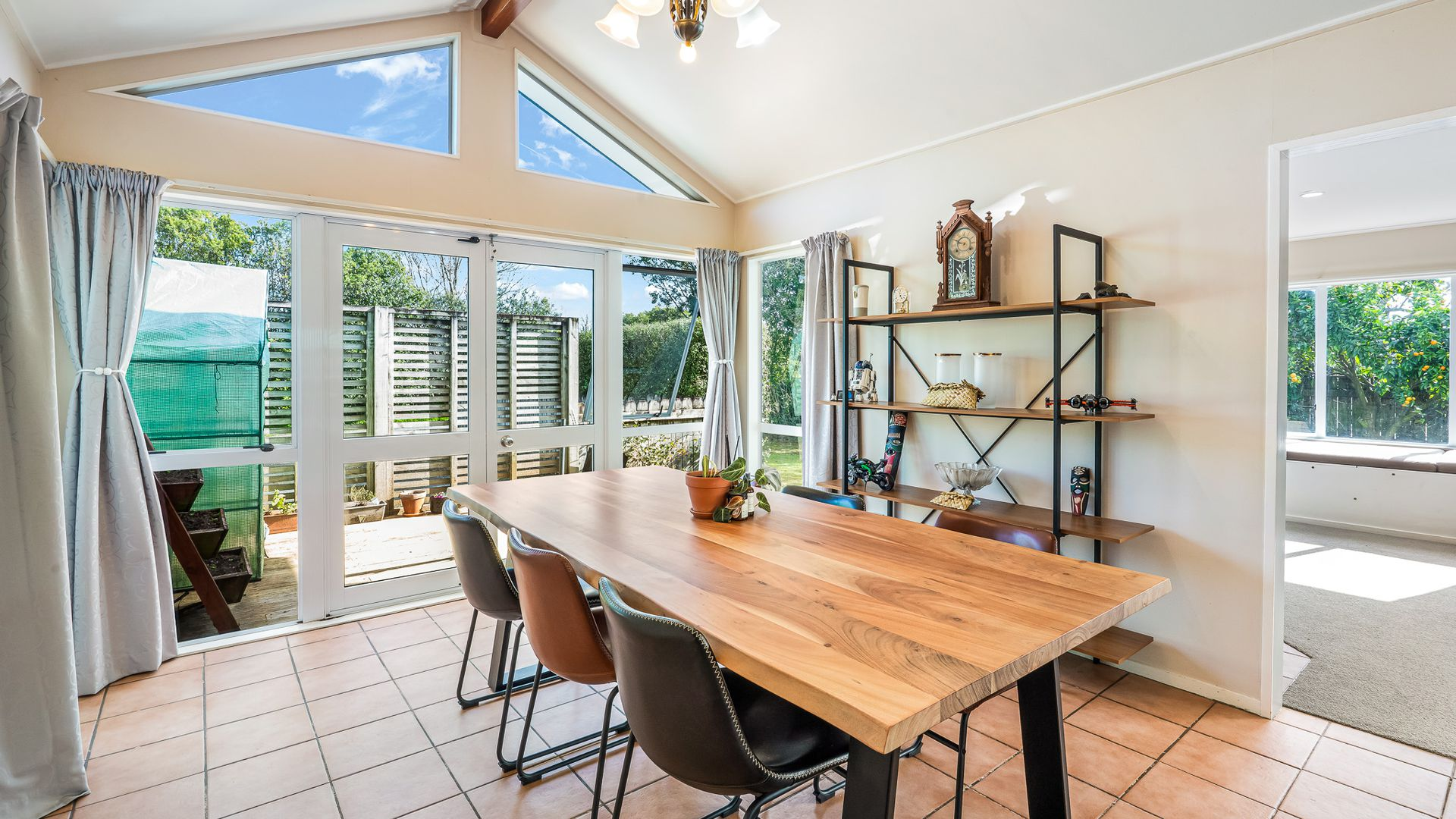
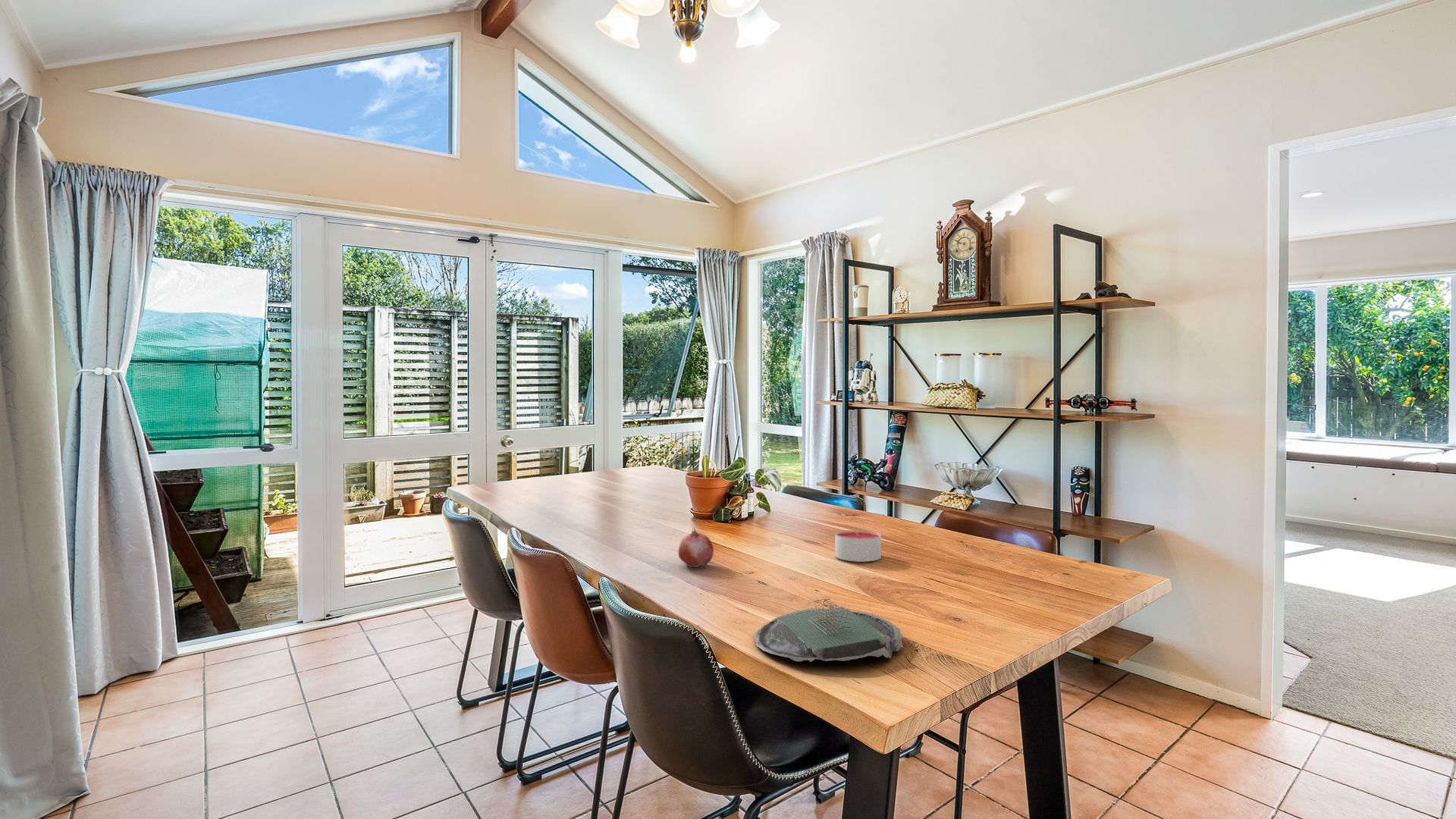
+ fruit (695, 546)
+ plate (826, 620)
+ candle (858, 544)
